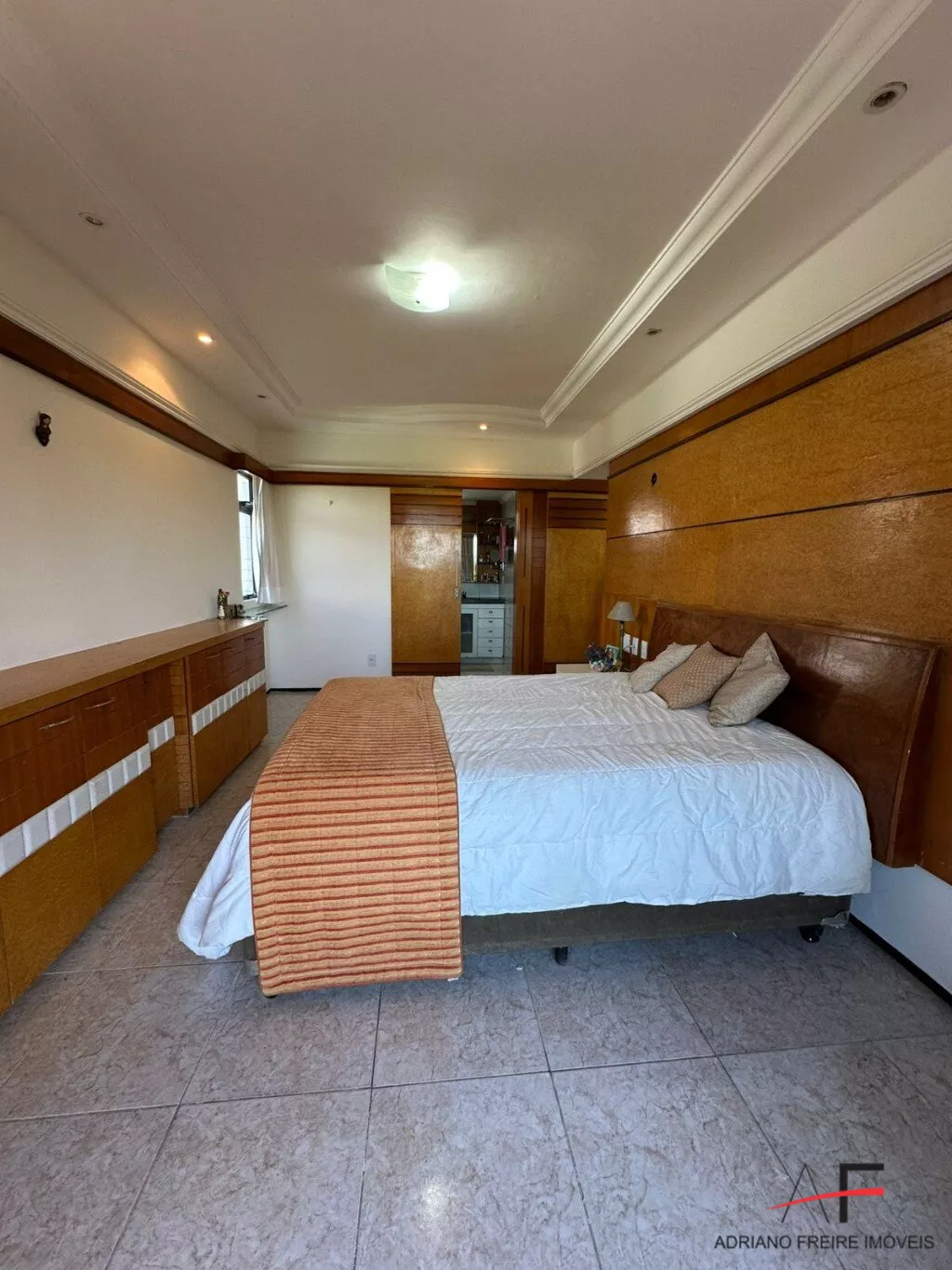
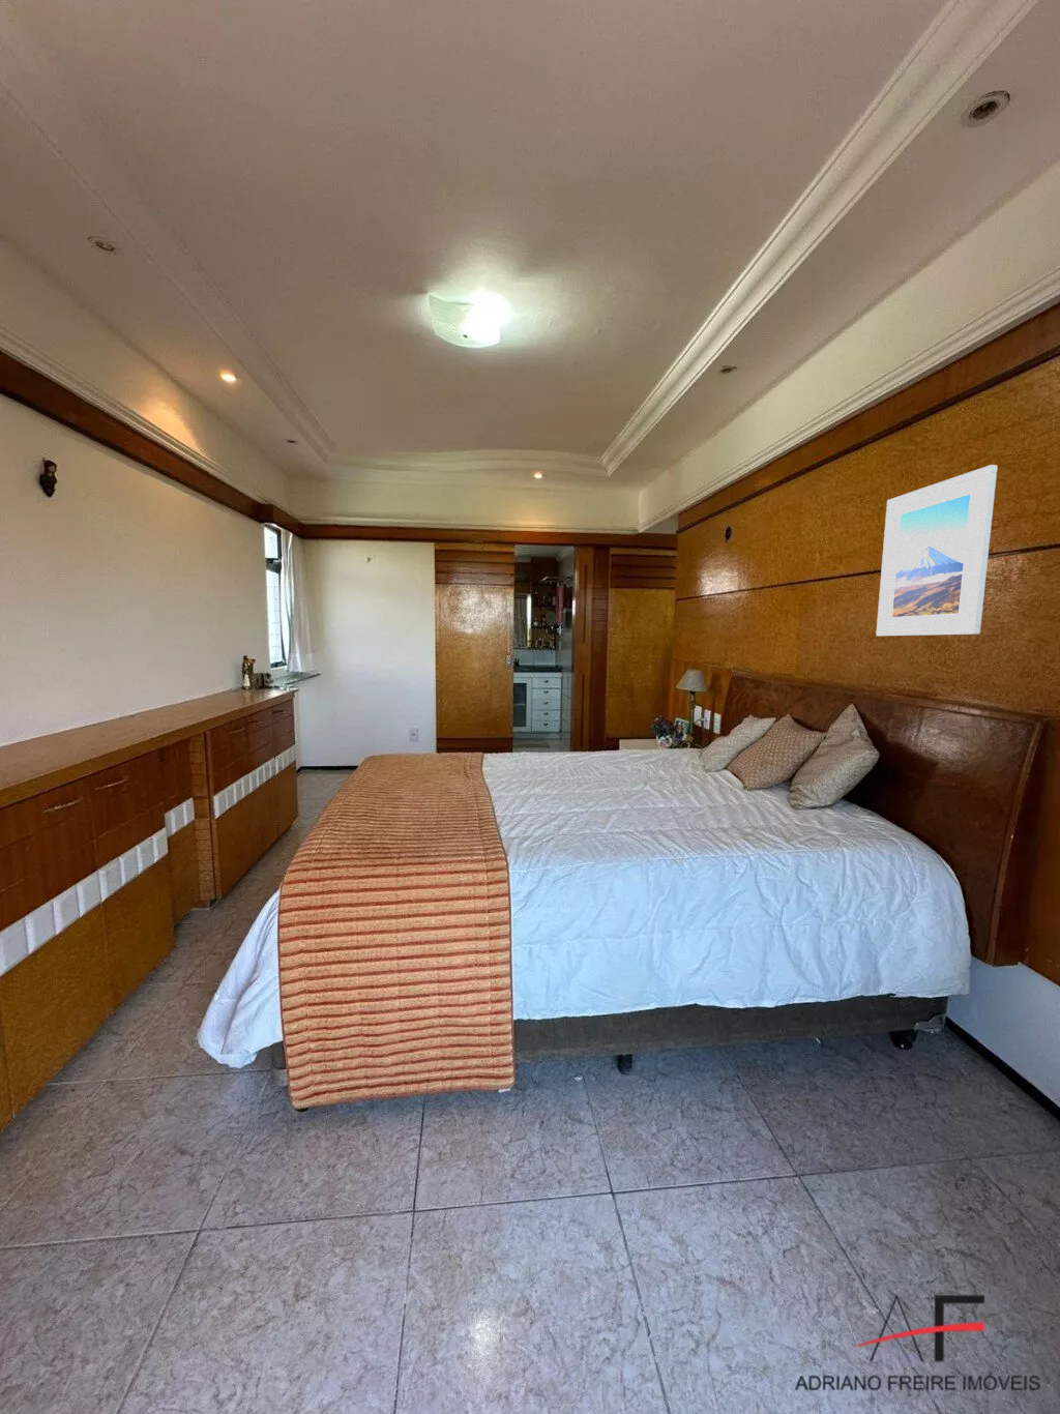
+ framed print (929, 560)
